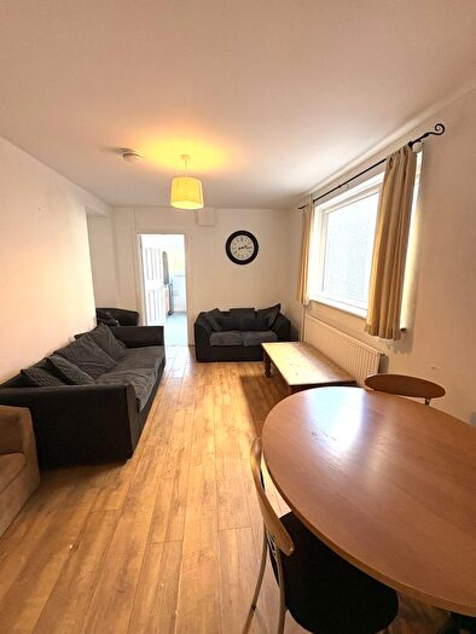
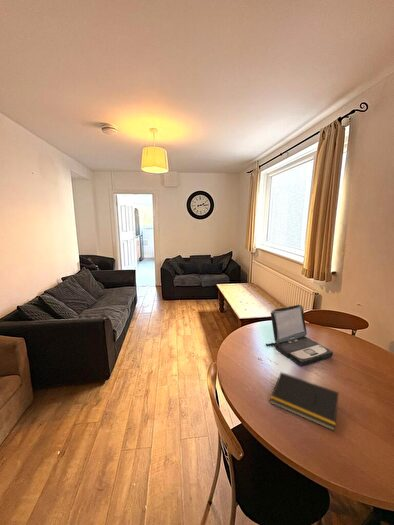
+ laptop (299, 332)
+ notepad (304, 397)
